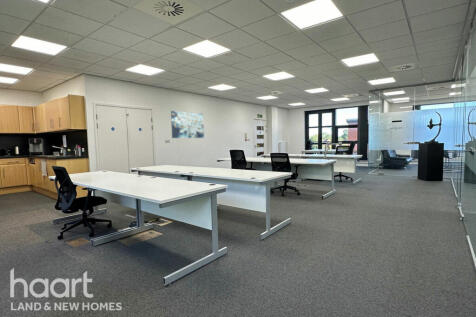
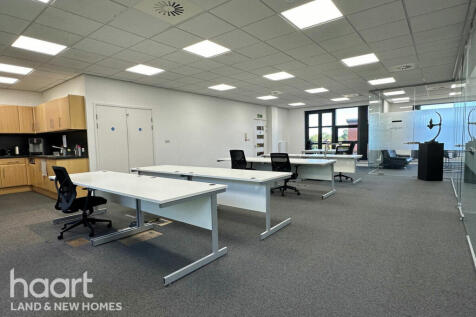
- wall art (188, 125)
